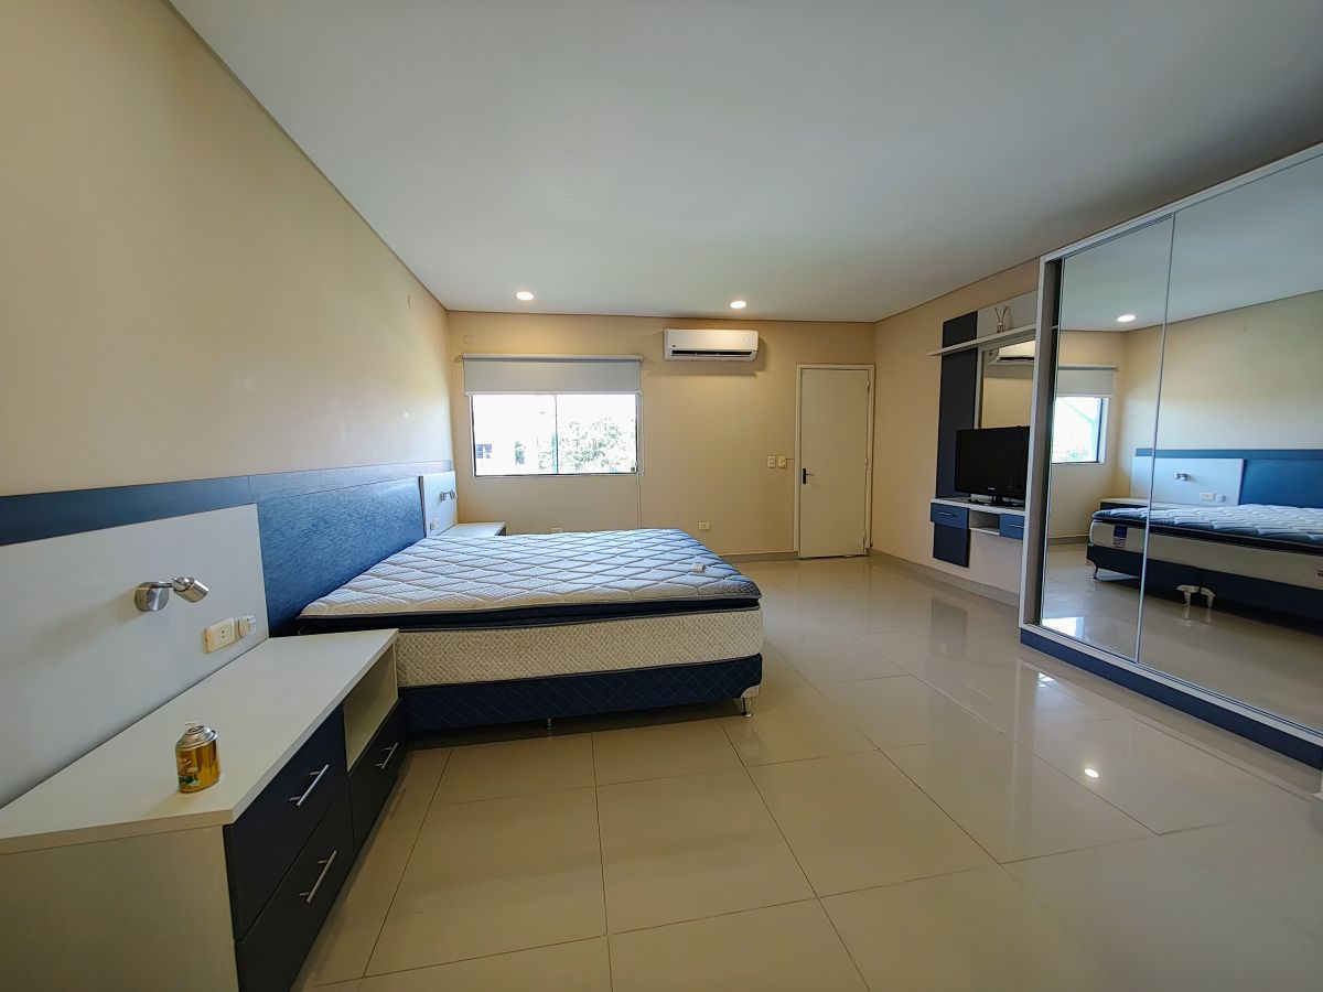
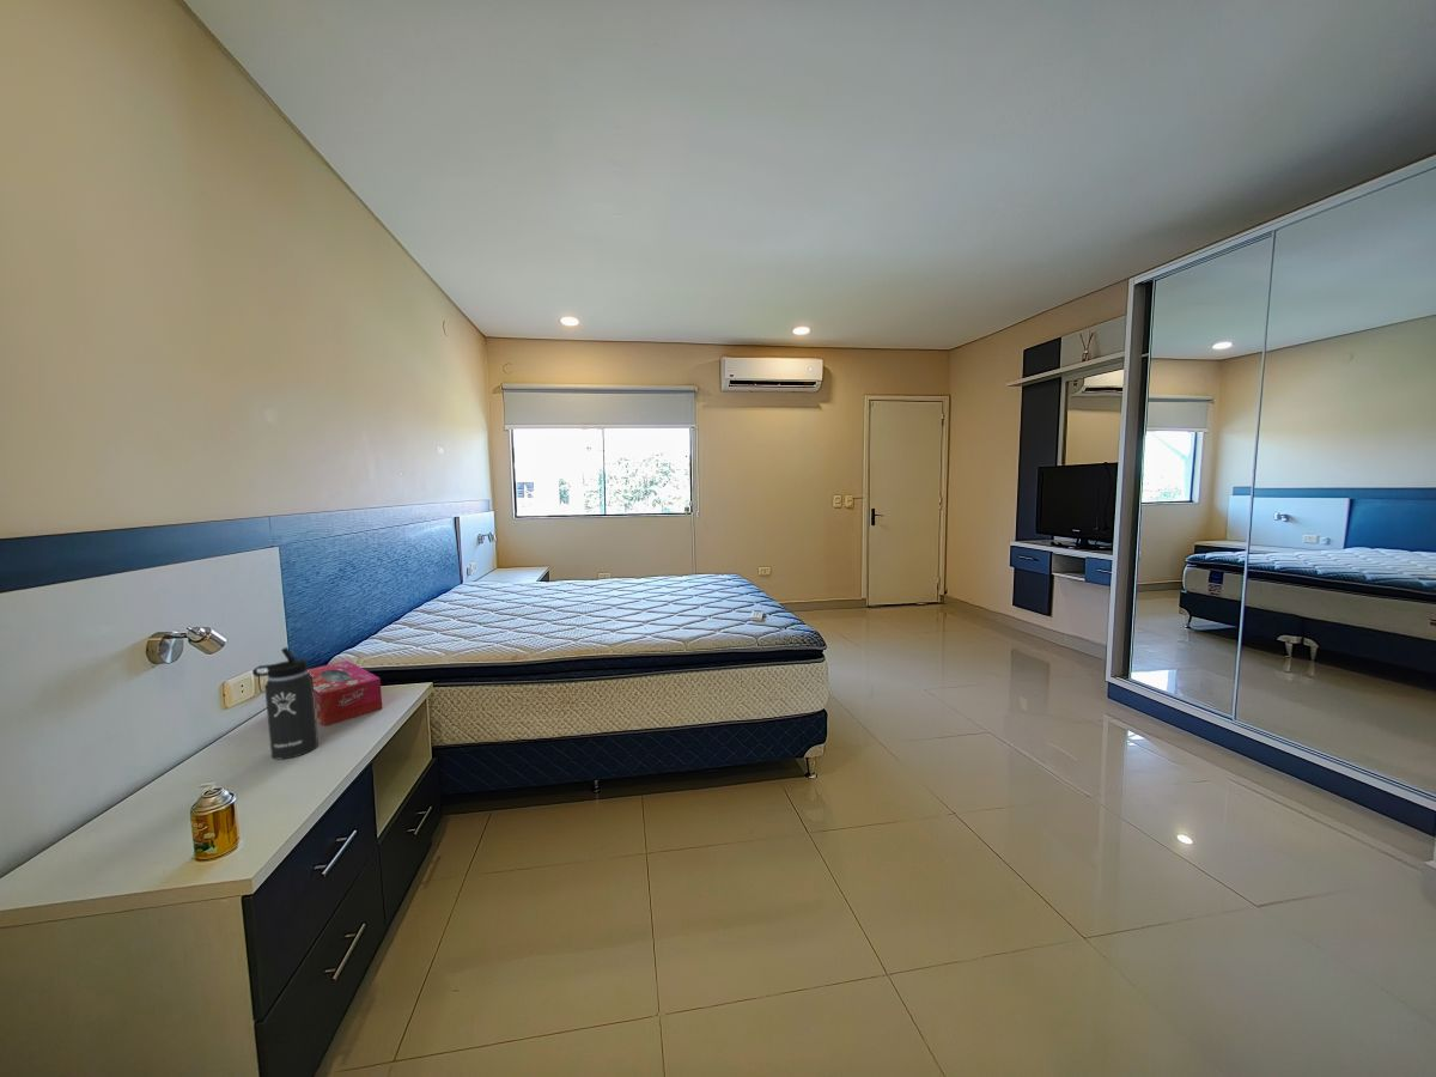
+ thermos bottle (285, 699)
+ tissue box (336, 690)
